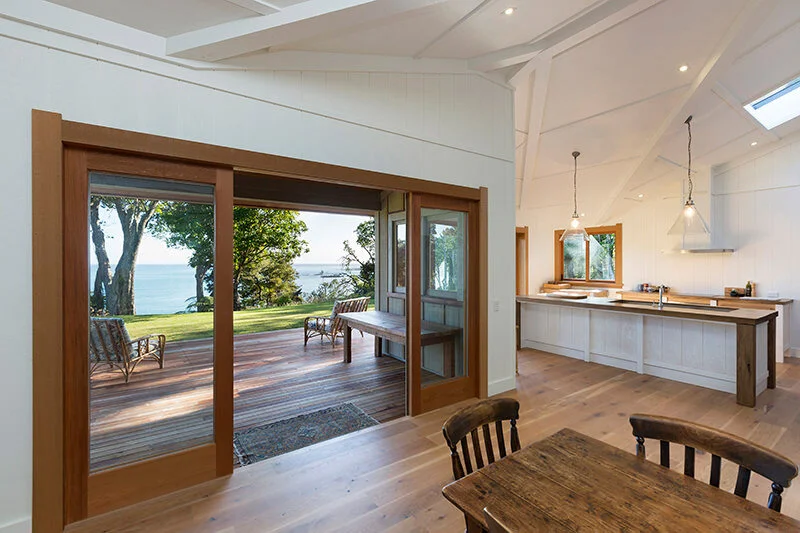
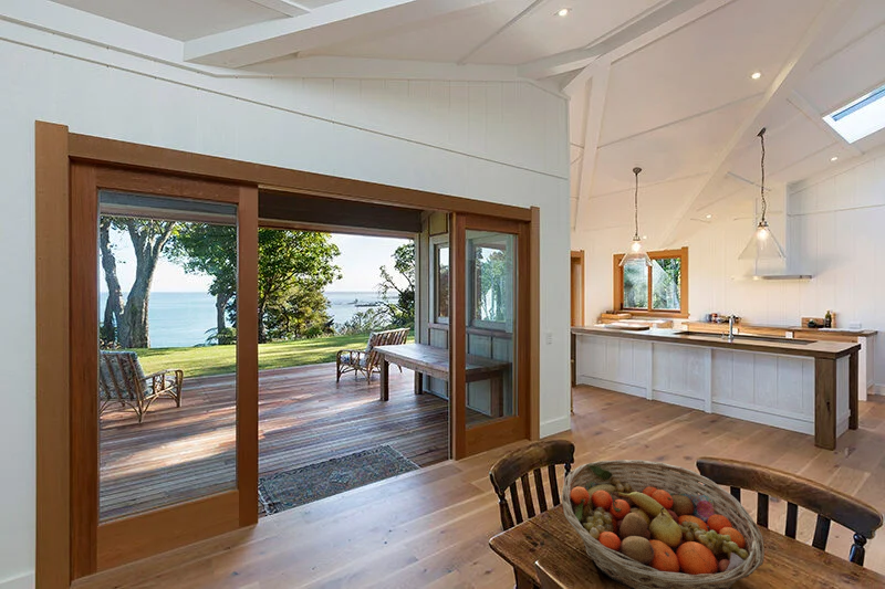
+ fruit basket (653, 523)
